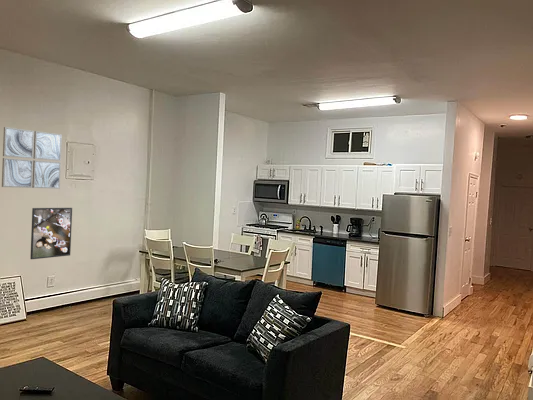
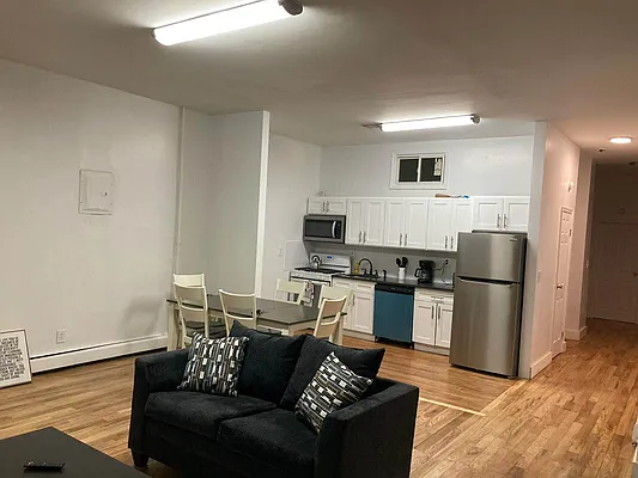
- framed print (52, 232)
- wall art (33, 158)
